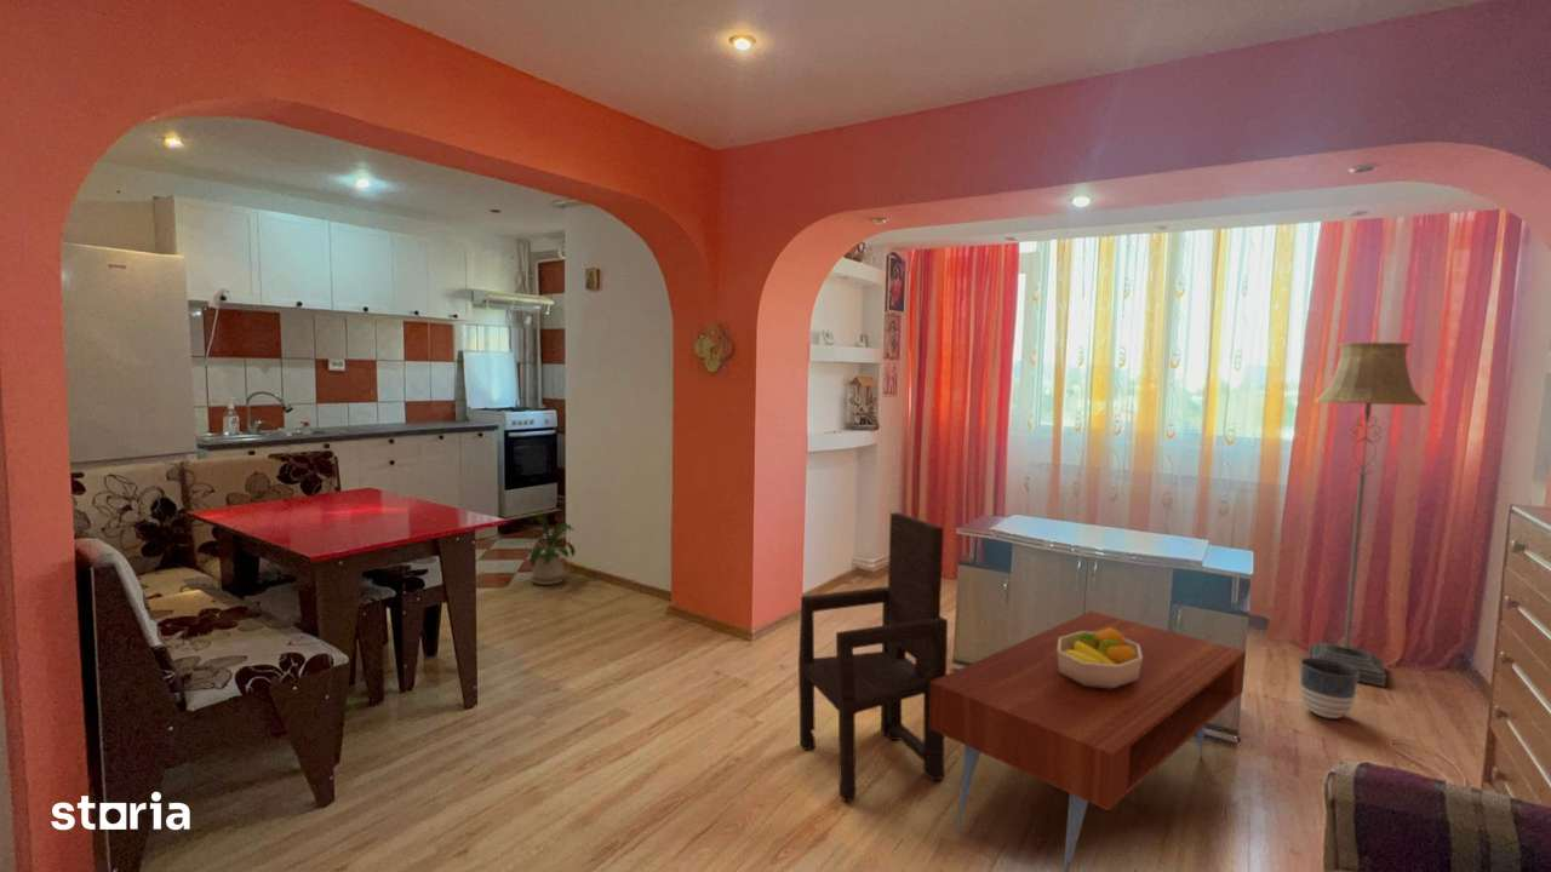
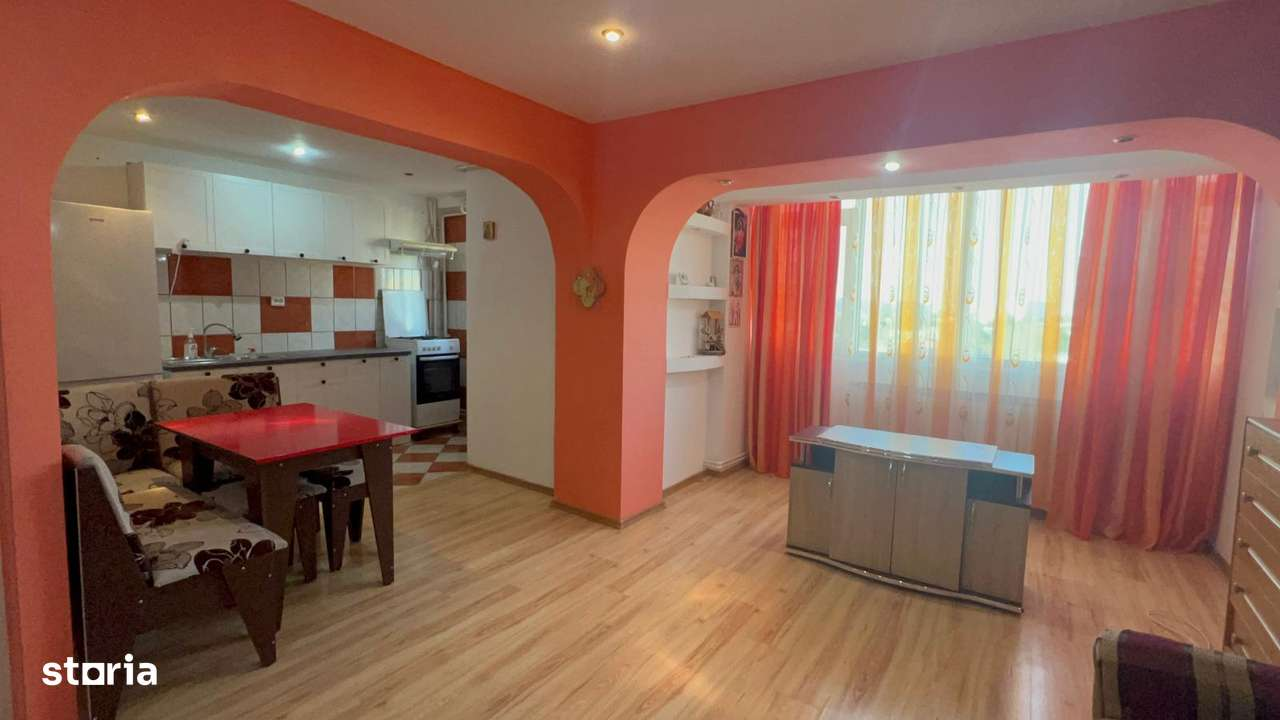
- coffee table (1094, 728)
- house plant (555, 545)
- floor lamp (1358, 509)
- planter (1327, 690)
- fruit bowl (1098, 654)
- armchair (870, 643)
